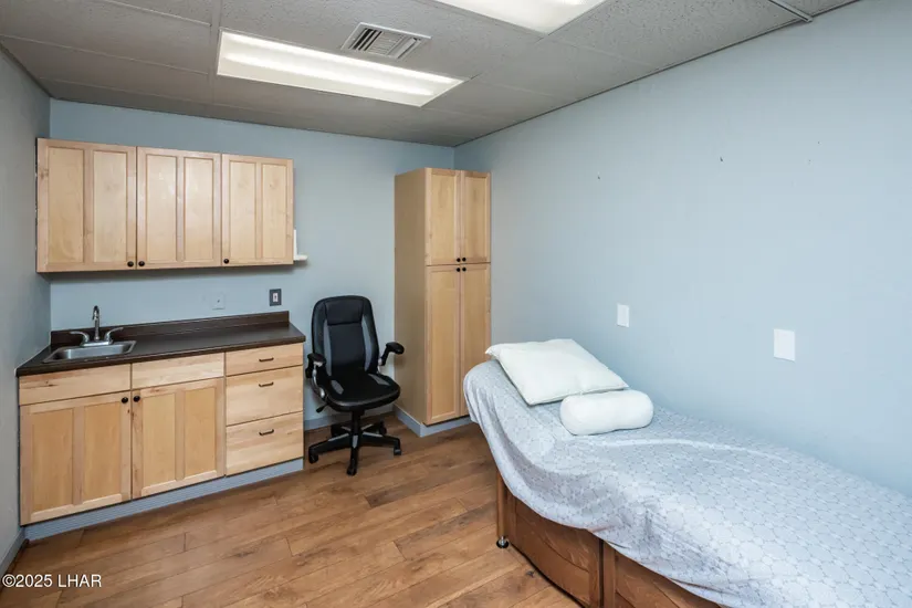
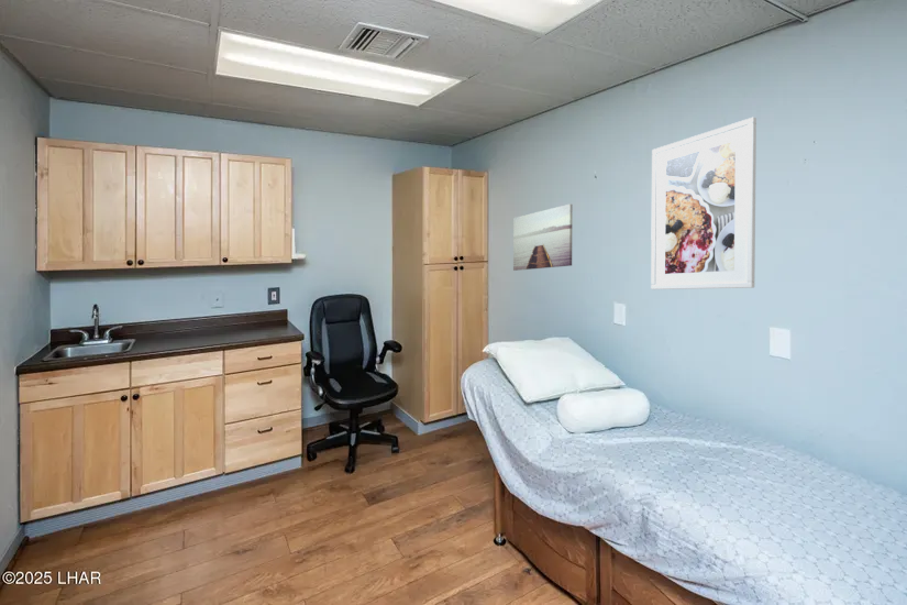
+ wall art (540, 240)
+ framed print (698, 211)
